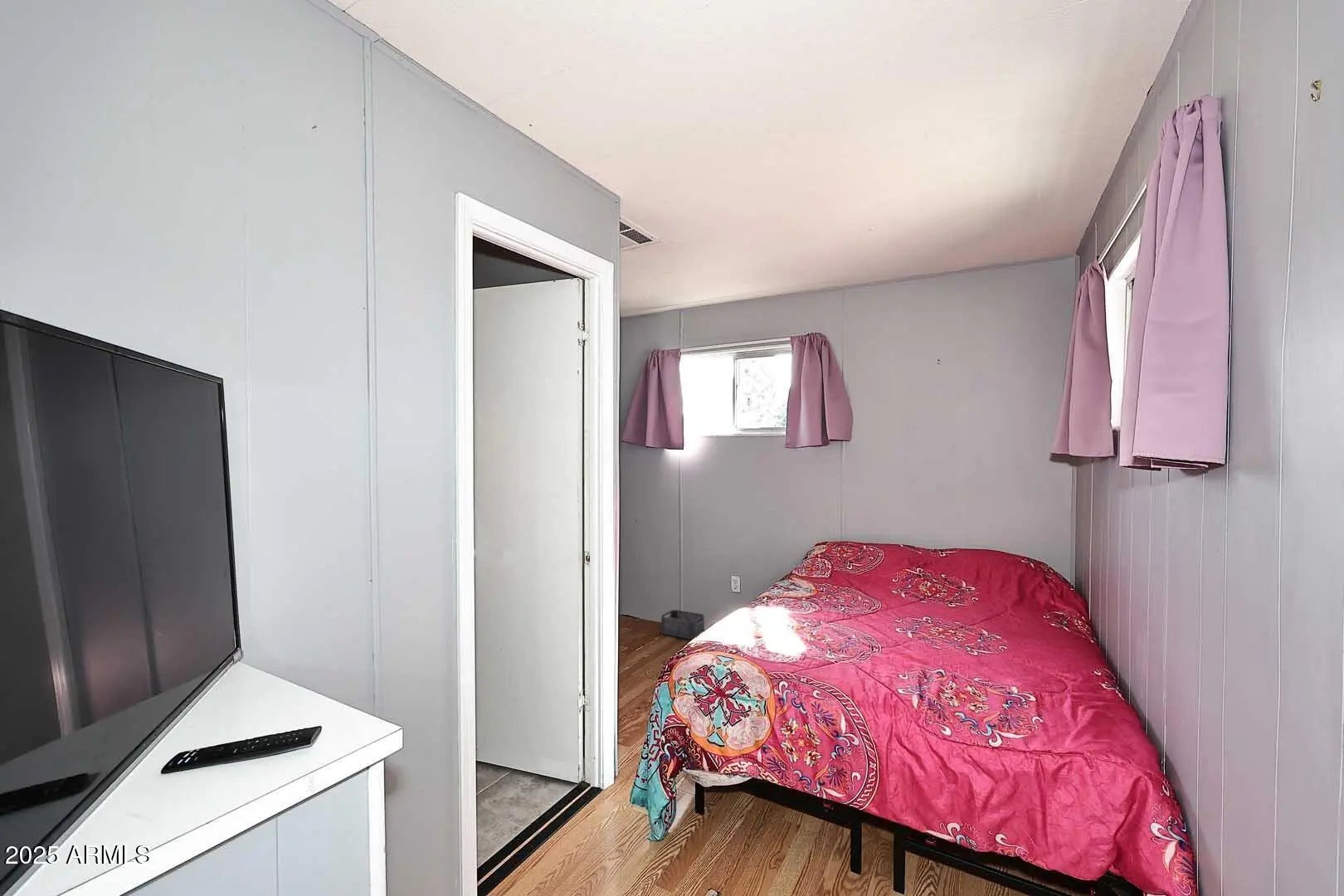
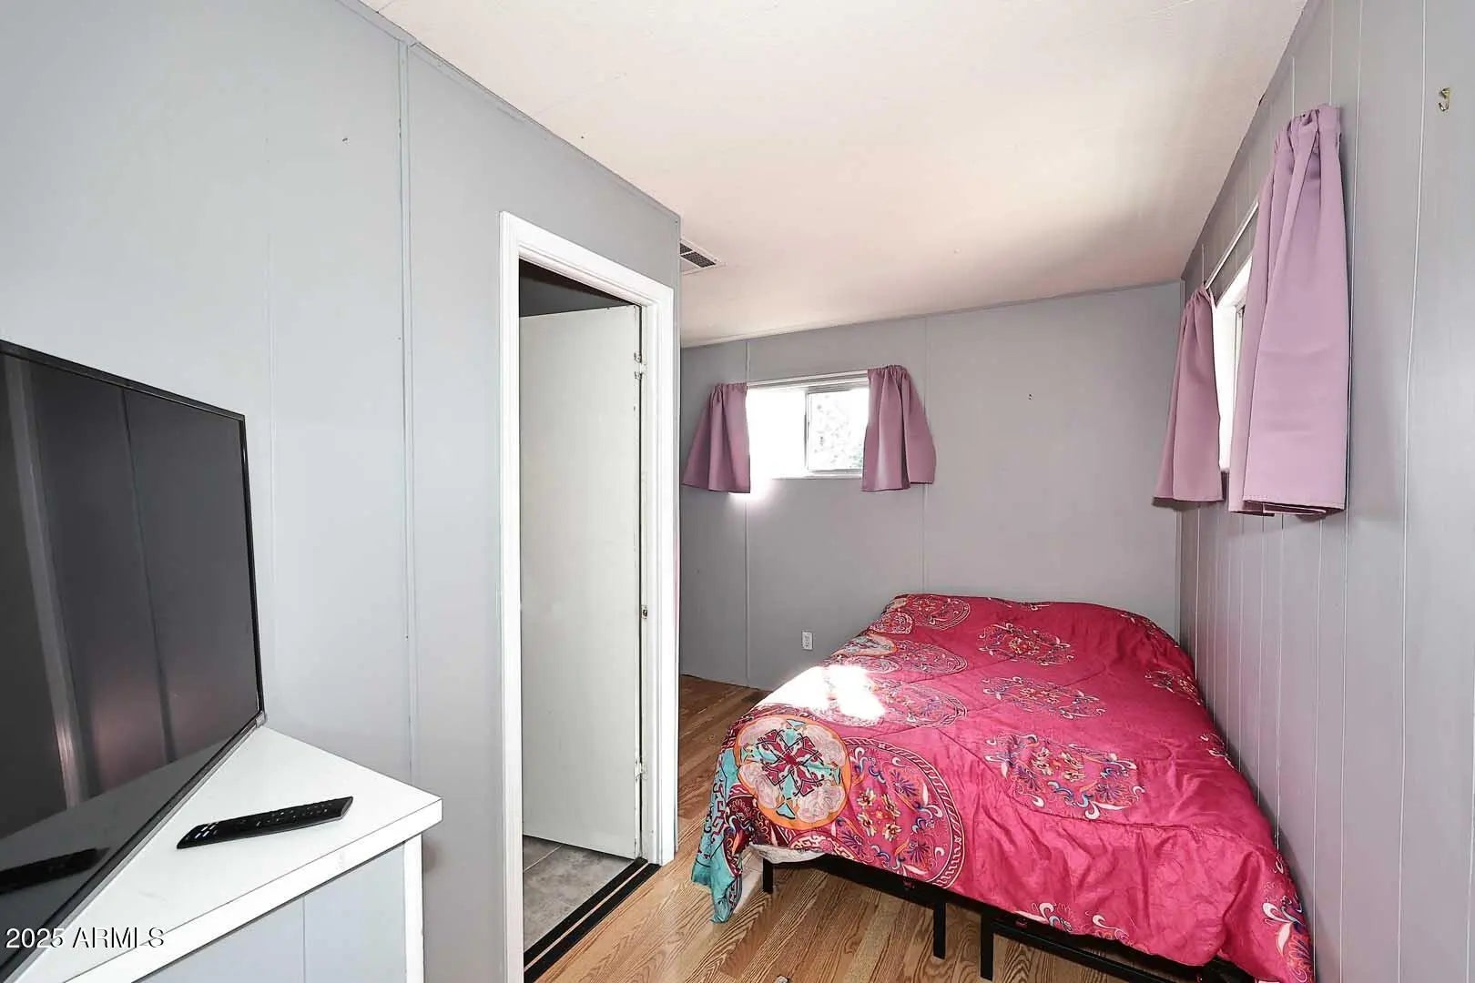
- storage bin (683, 624)
